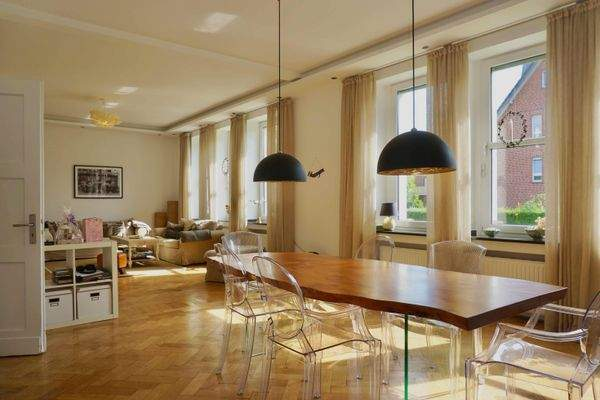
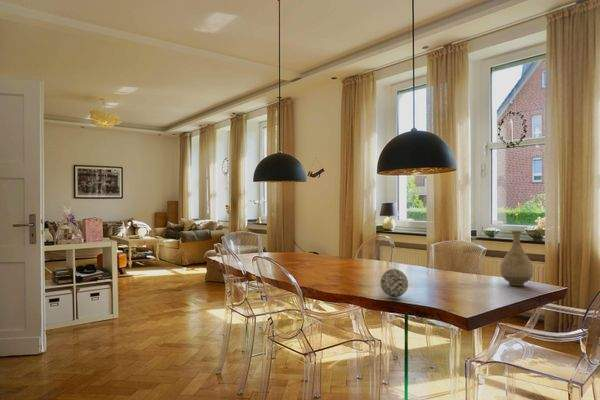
+ vase (516, 258)
+ decorative ball (394, 281)
